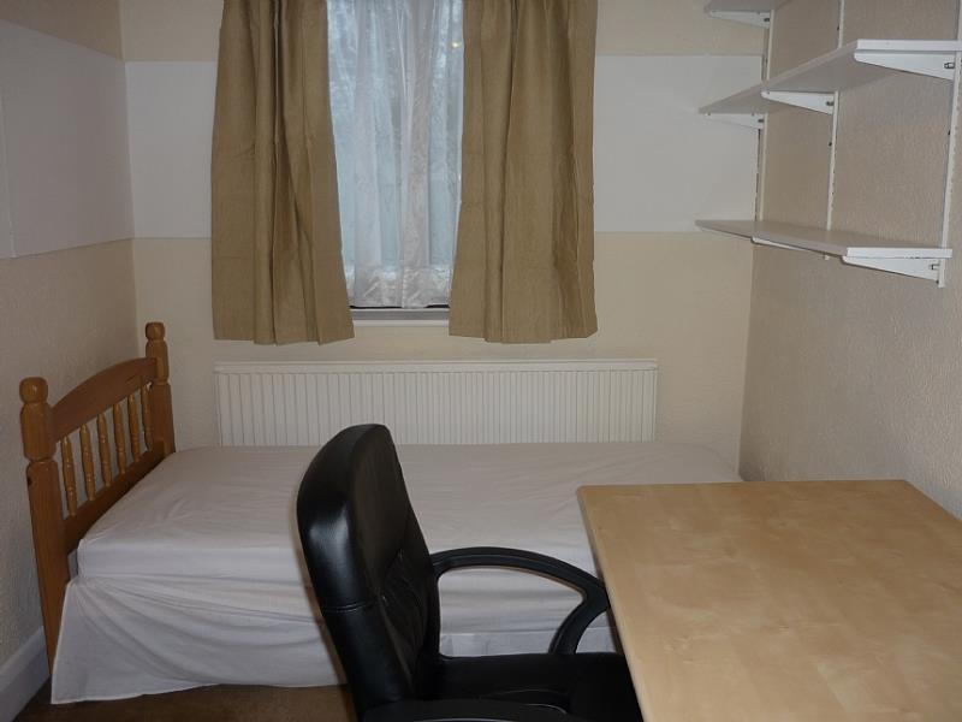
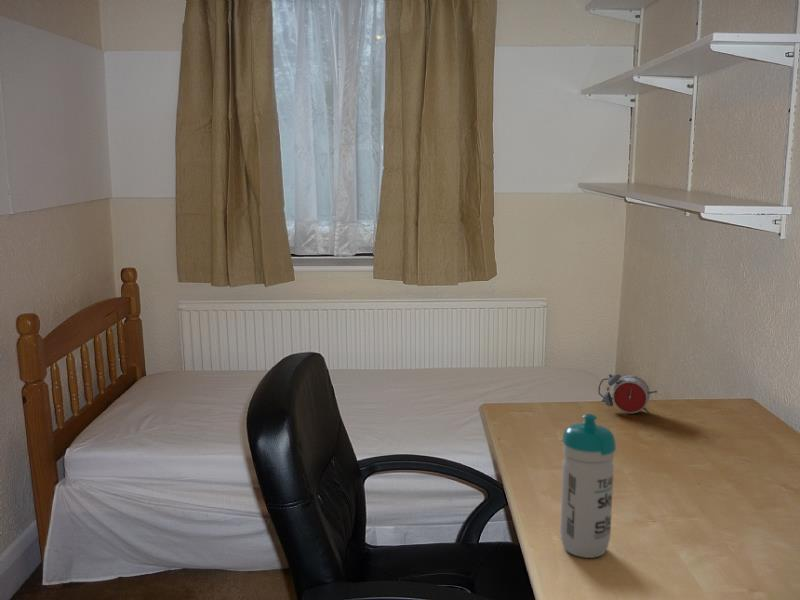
+ alarm clock (627, 392)
+ water bottle (587, 482)
